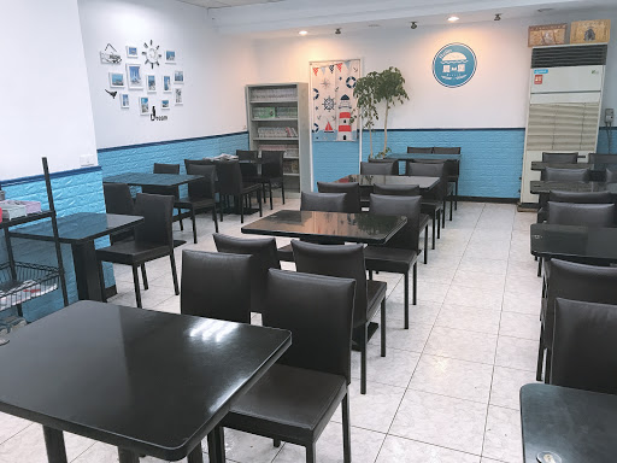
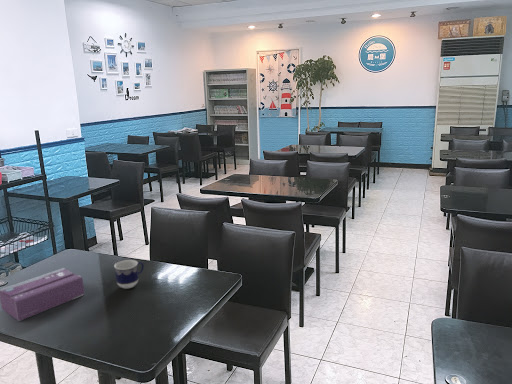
+ cup (130, 274)
+ tissue box (42, 292)
